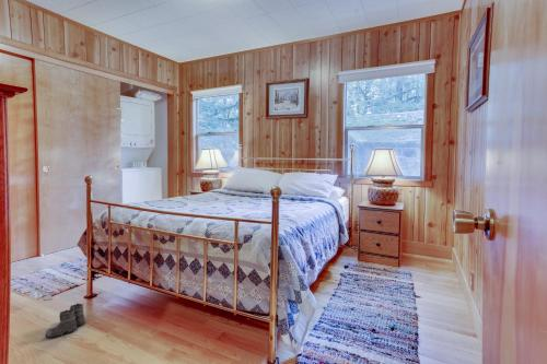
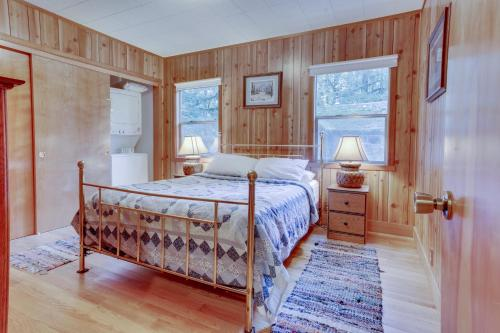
- boots (68, 317)
